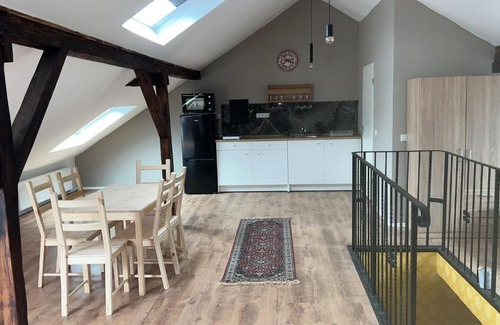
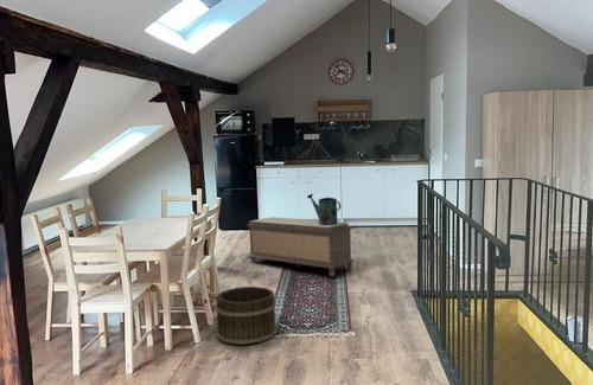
+ bench (298, 244)
+ bucket (246, 313)
+ watering can (324, 208)
